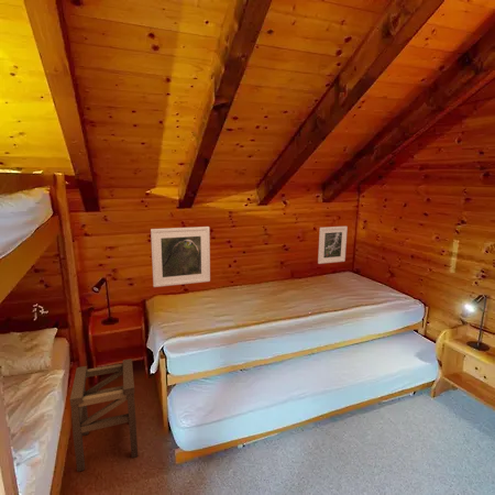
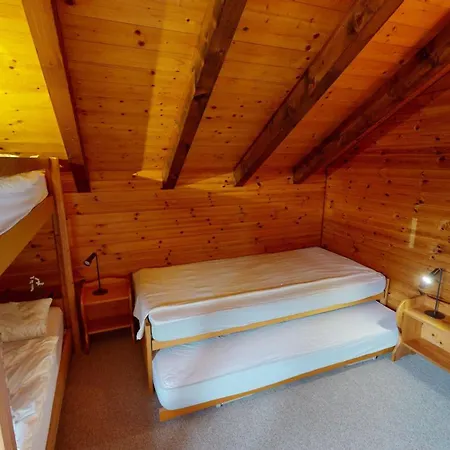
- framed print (332, 244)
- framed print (182, 256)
- stool (107, 410)
